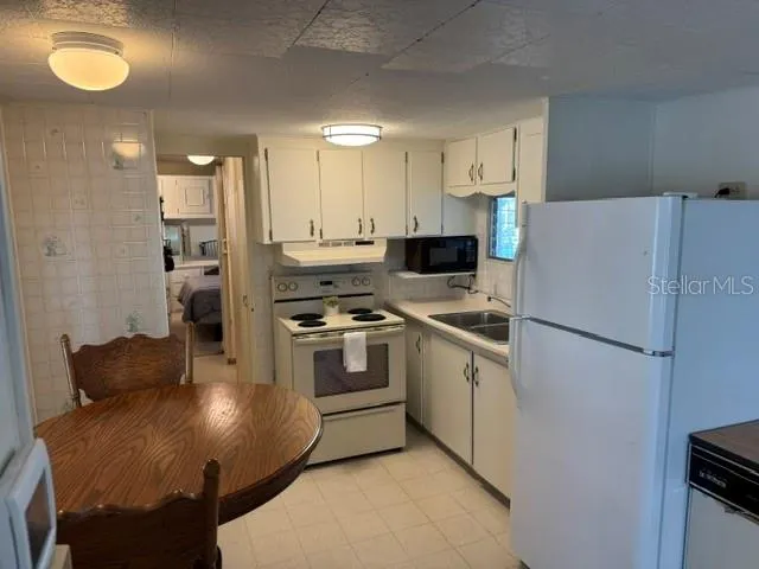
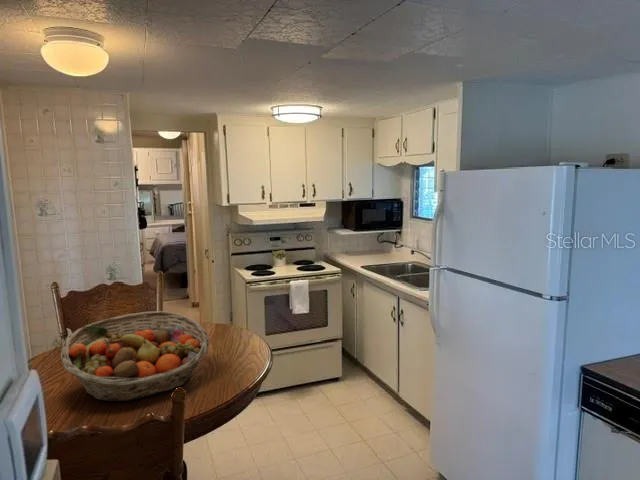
+ fruit basket (139, 353)
